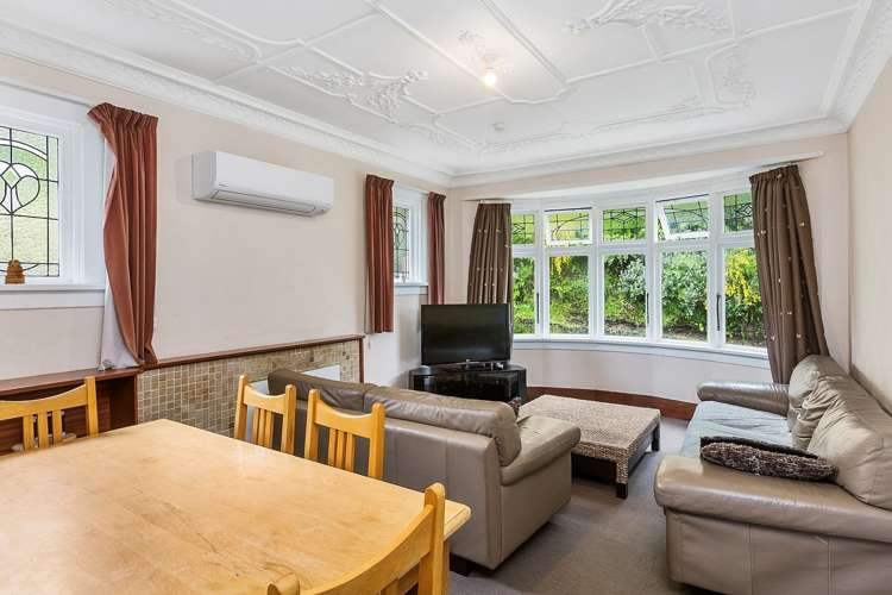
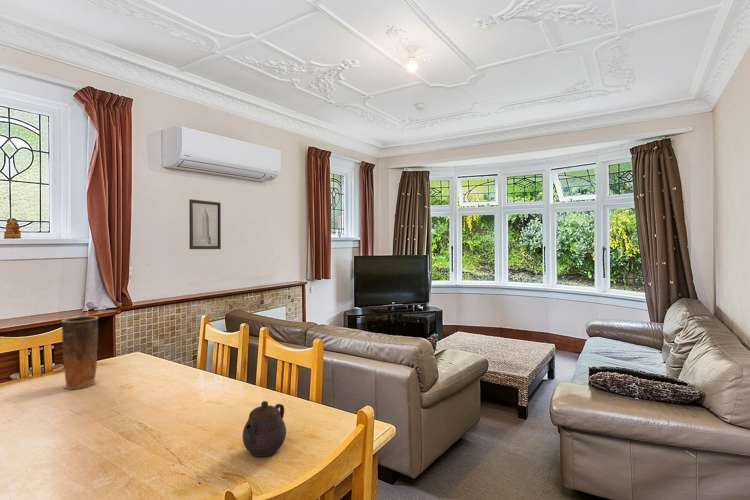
+ wall art (205, 225)
+ teapot (266, 424)
+ vase (80, 351)
